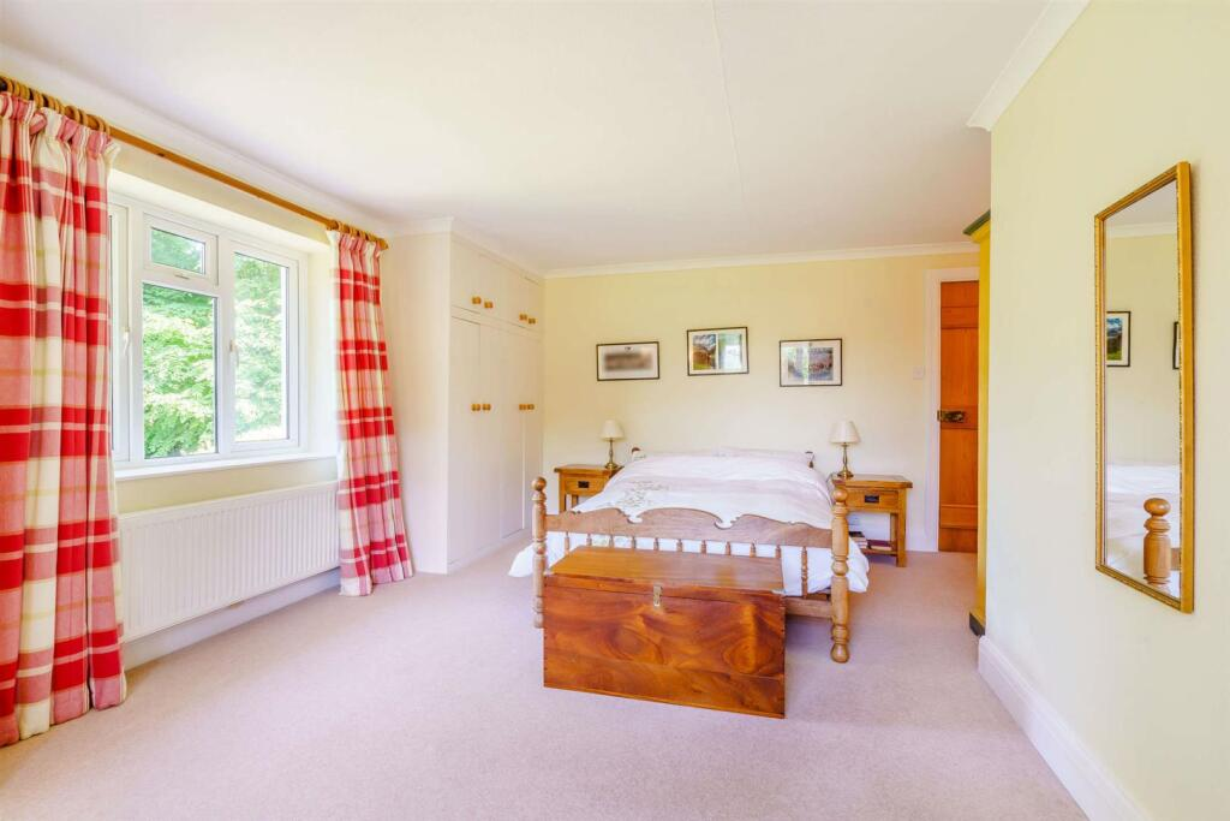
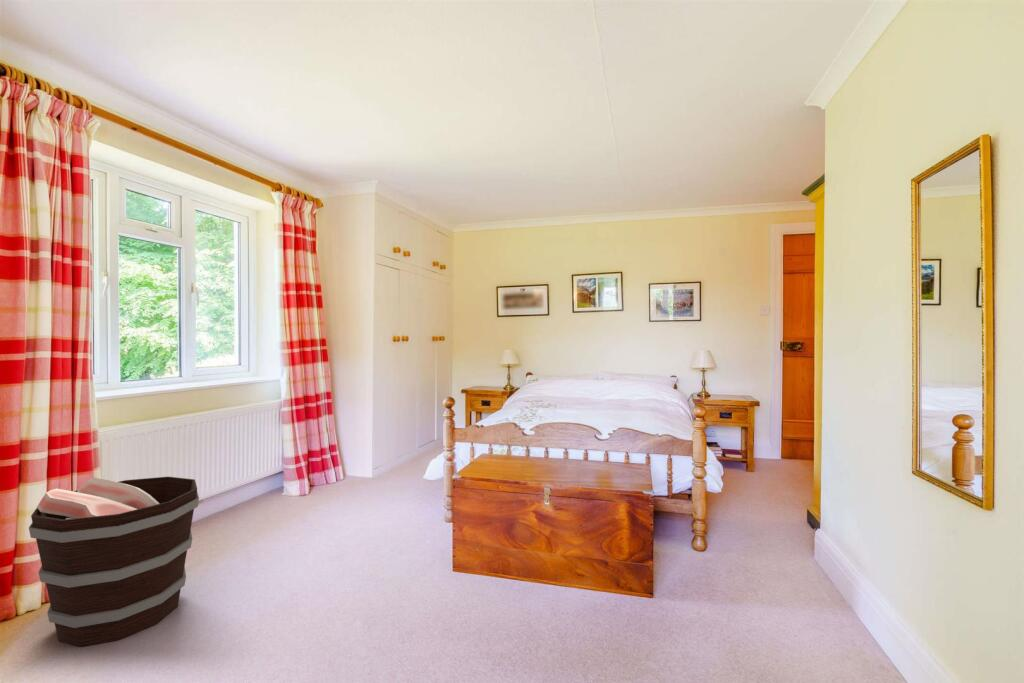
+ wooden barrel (122, 548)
